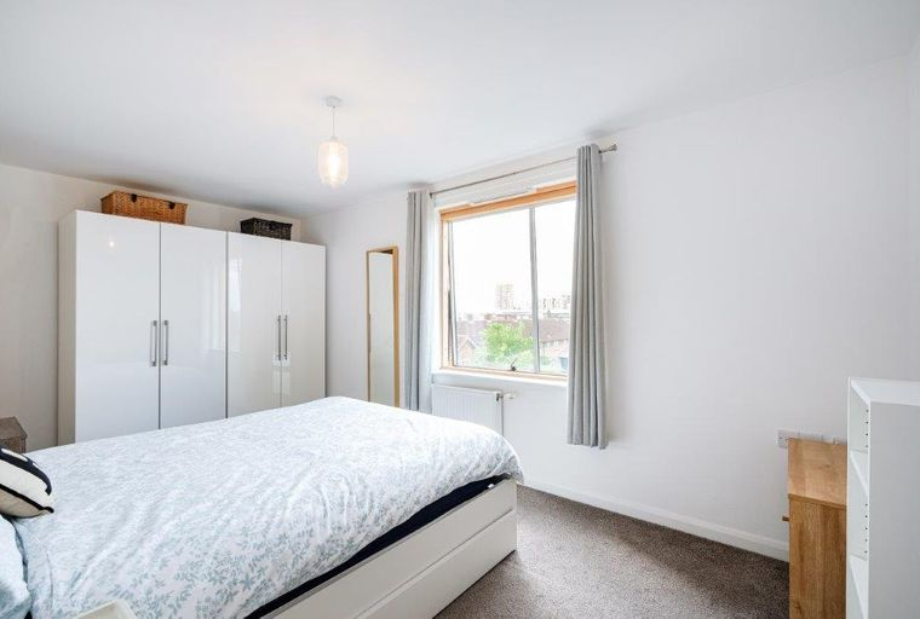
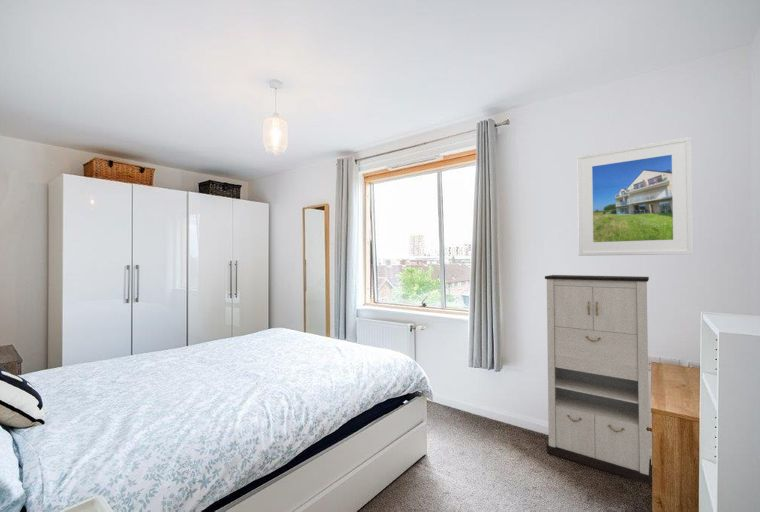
+ cabinet (596, 367)
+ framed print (630, 201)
